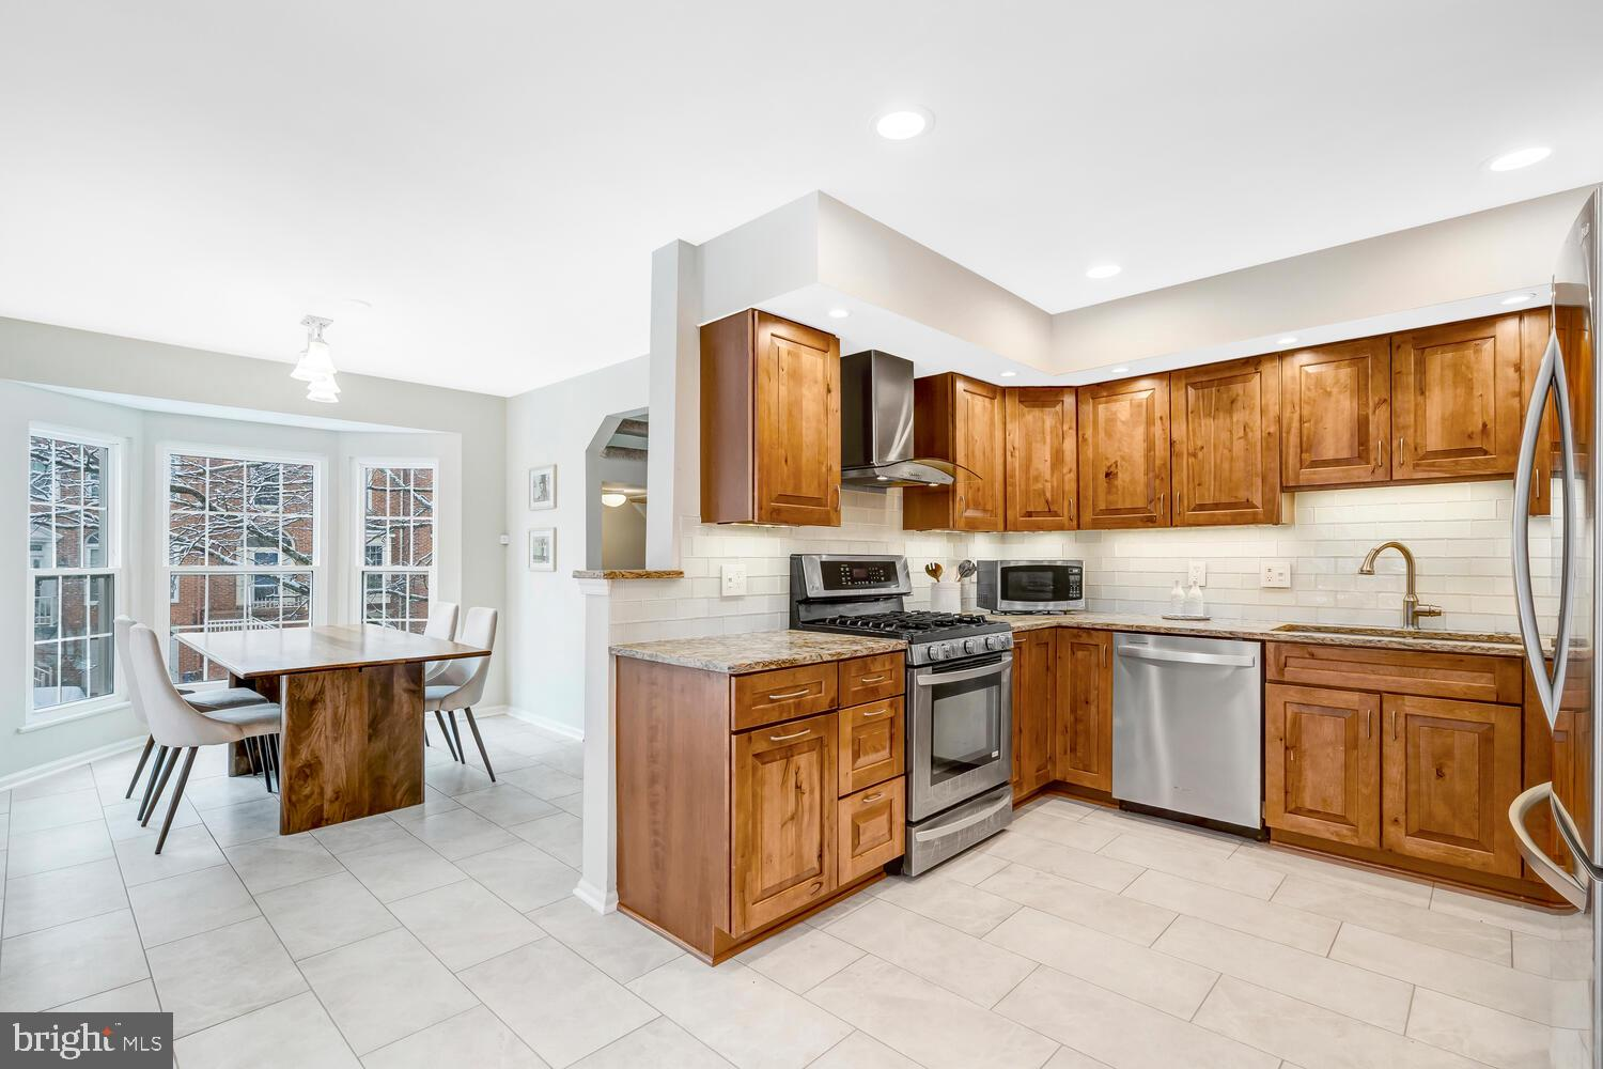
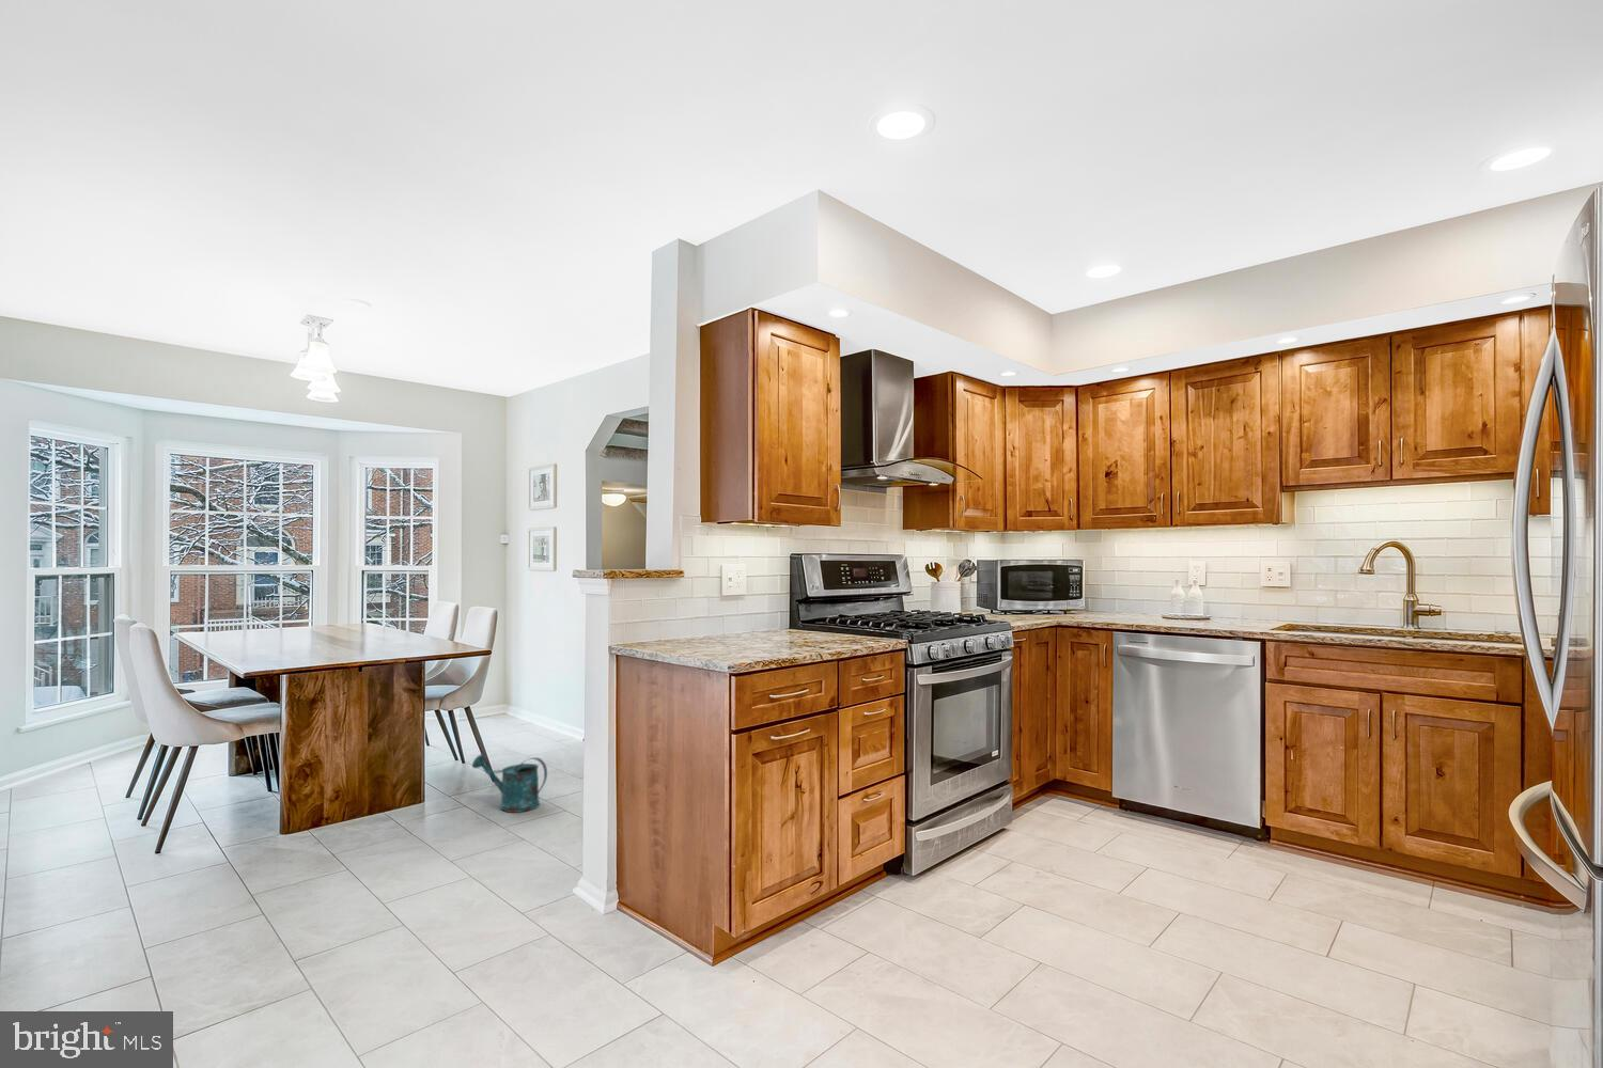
+ watering can (508, 781)
